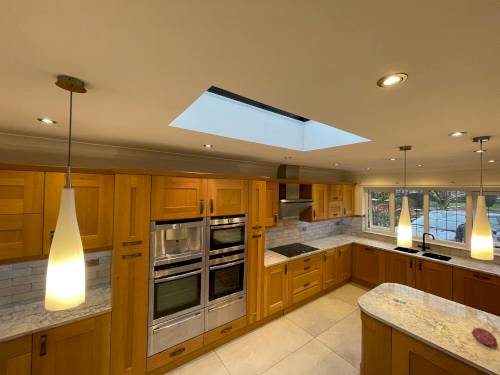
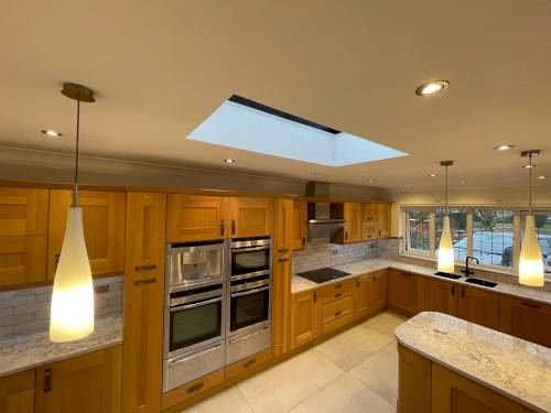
- fruit (484, 336)
